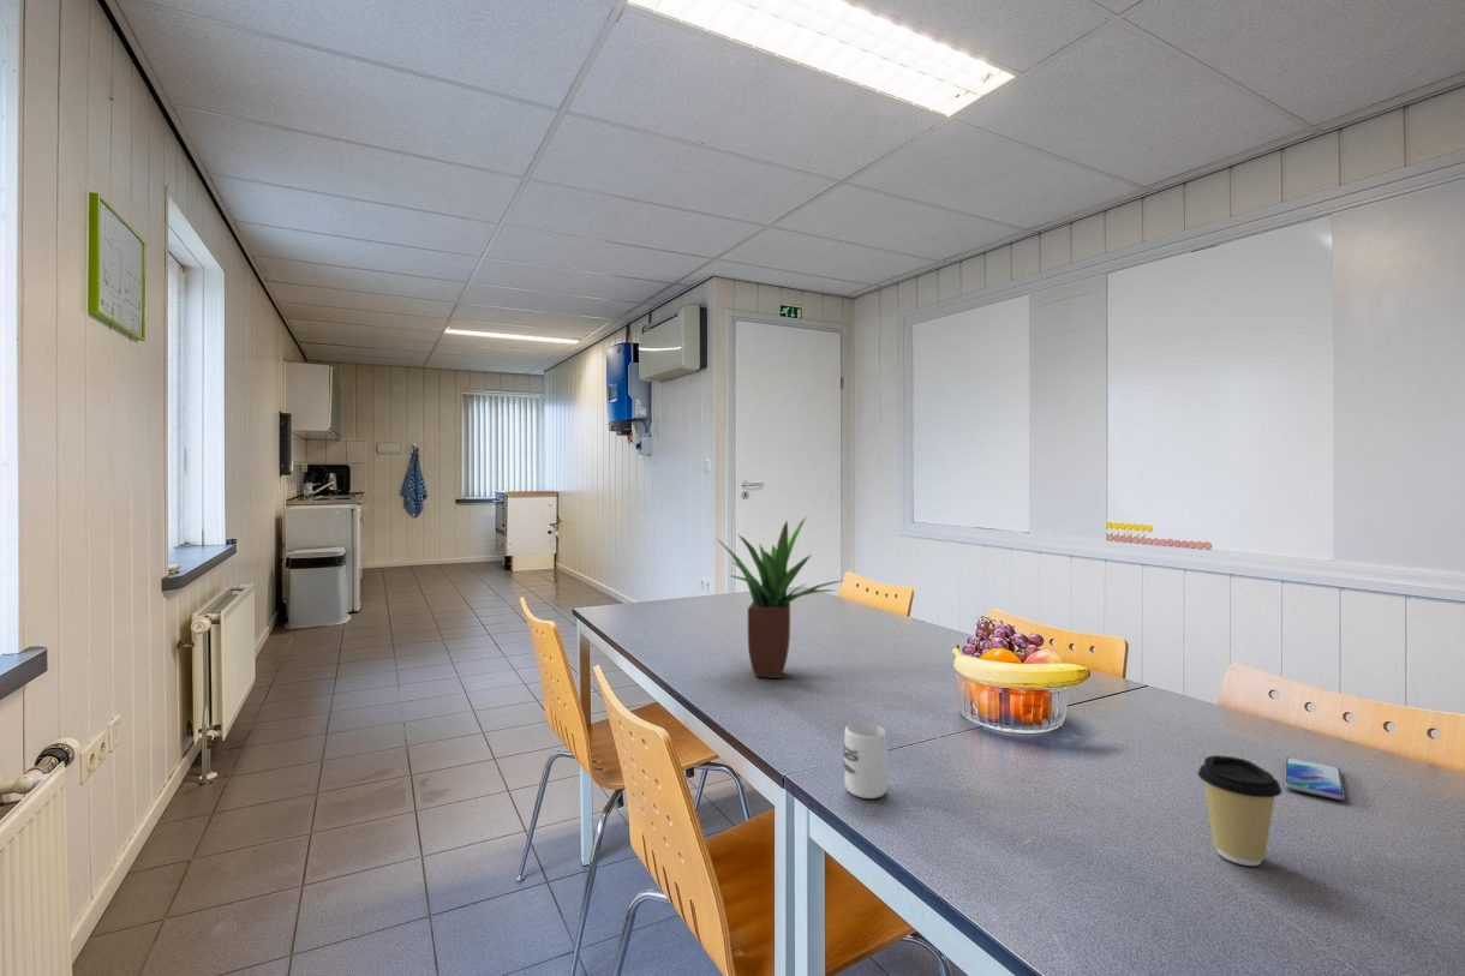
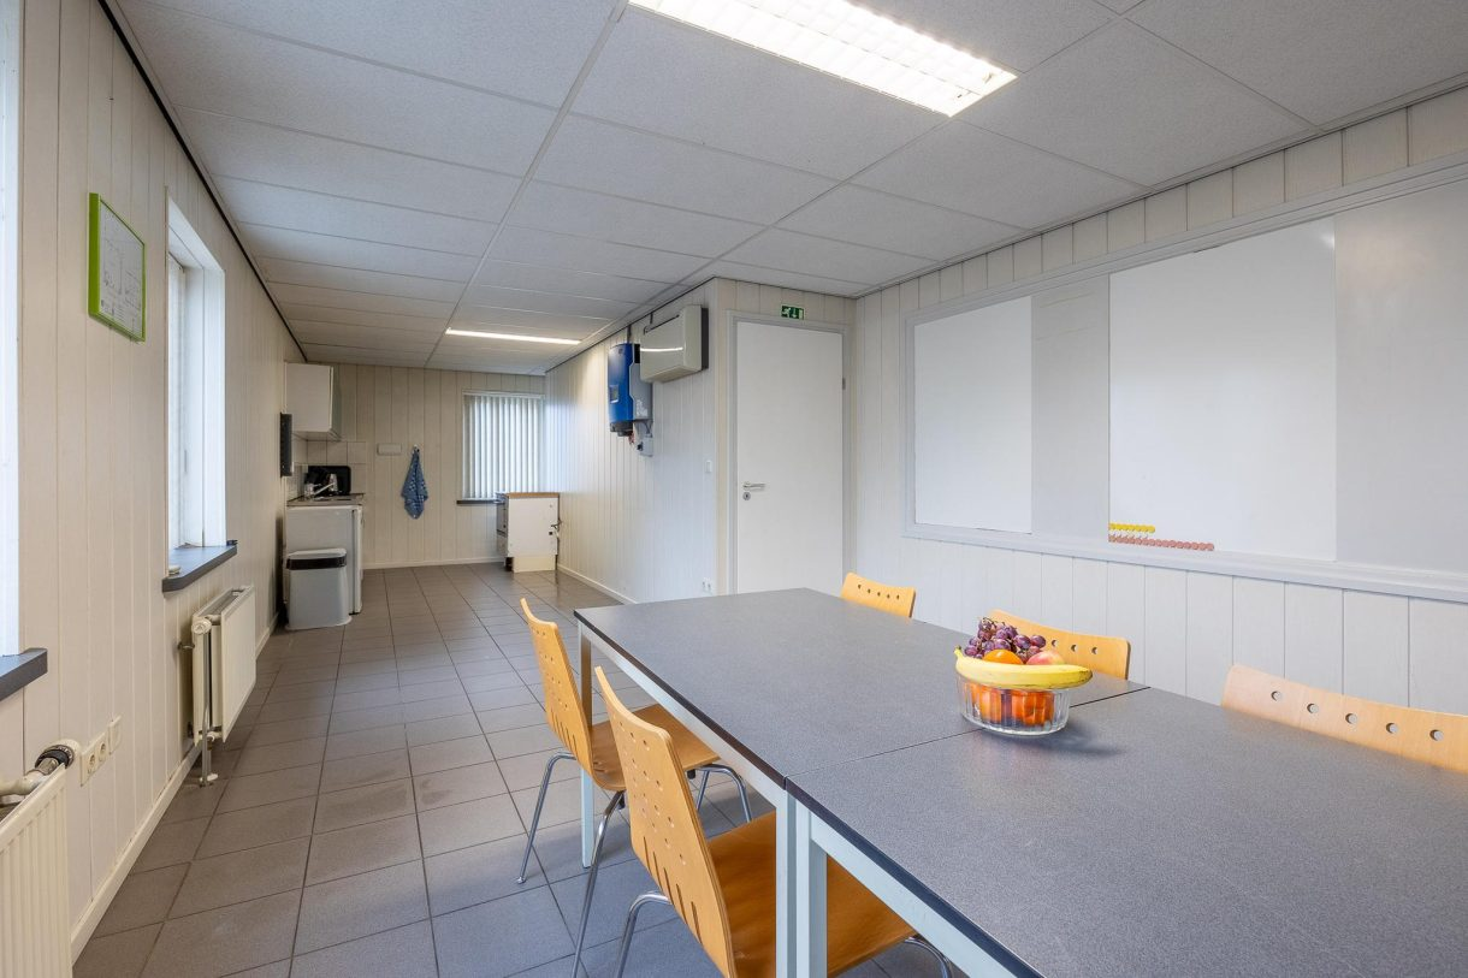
- potted plant (778, 594)
- cup (865, 759)
- coffee cup (1238, 810)
- smartphone (1312, 777)
